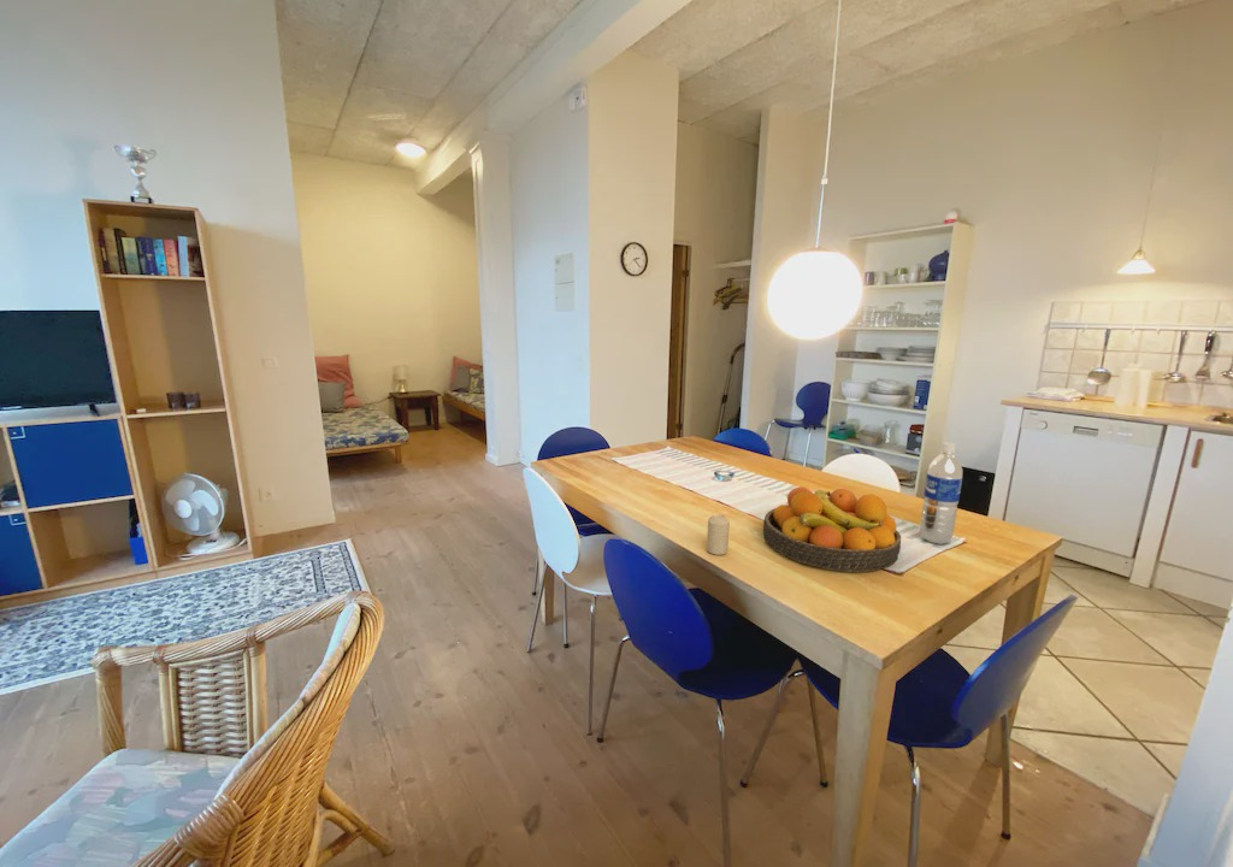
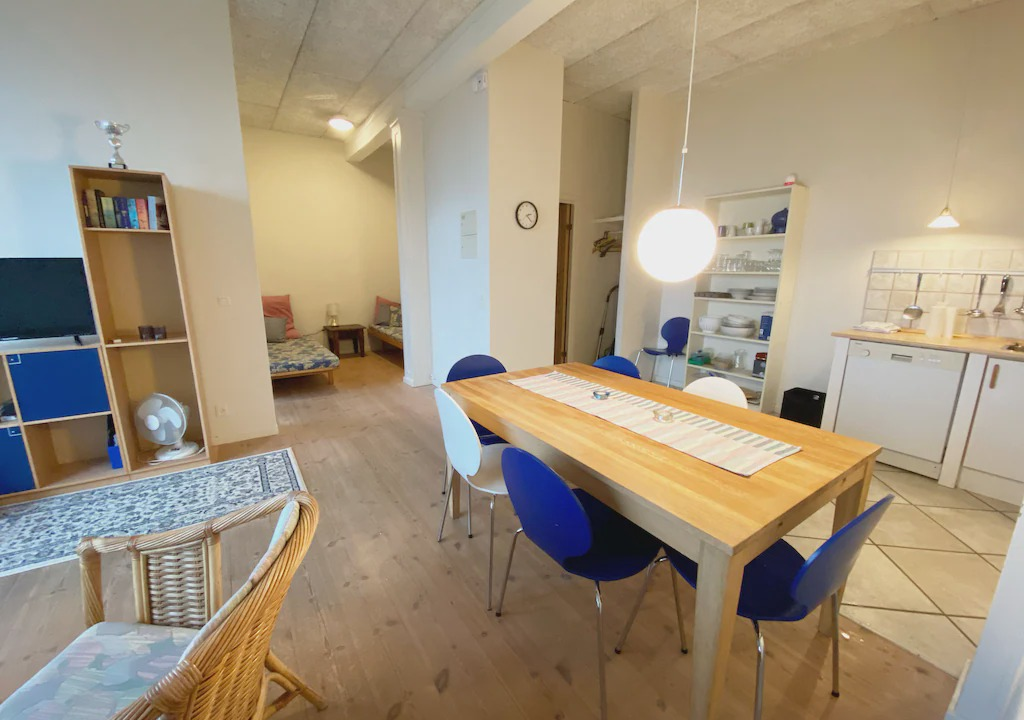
- fruit bowl (830, 517)
- candle (718, 532)
- water bottle (942, 493)
